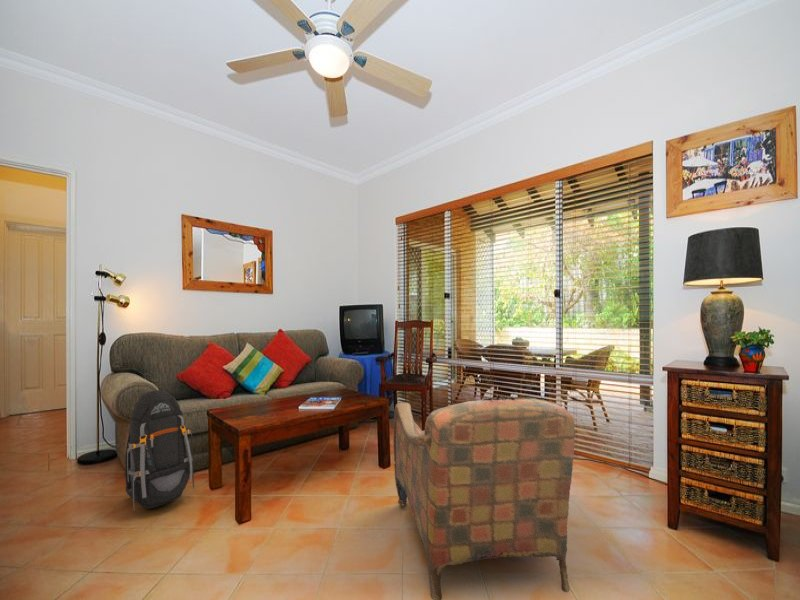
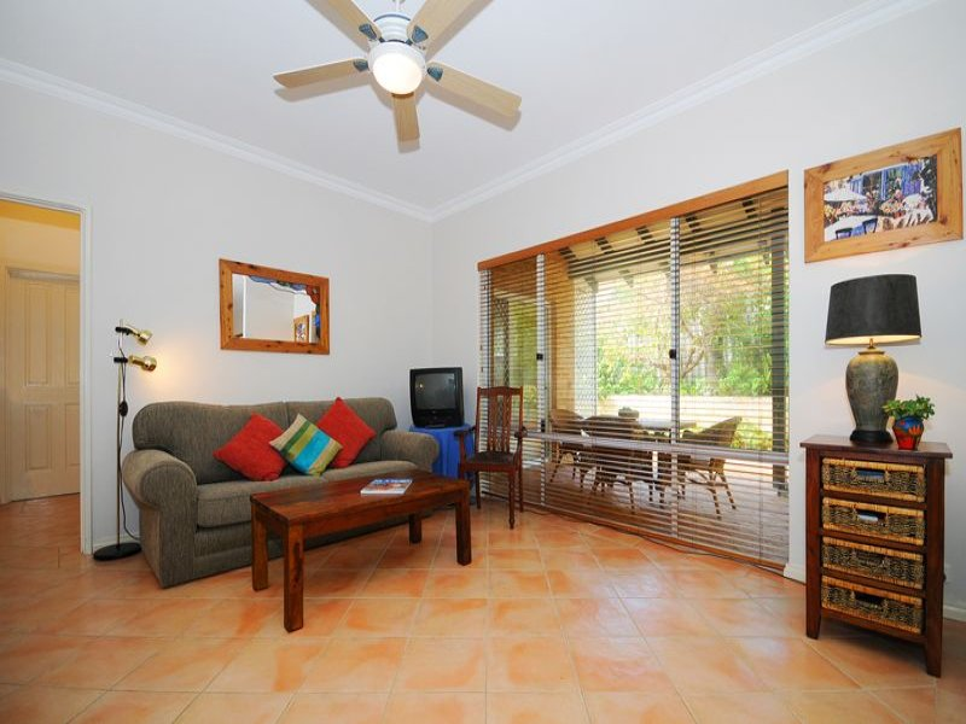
- backpack (158, 446)
- armchair (479, 459)
